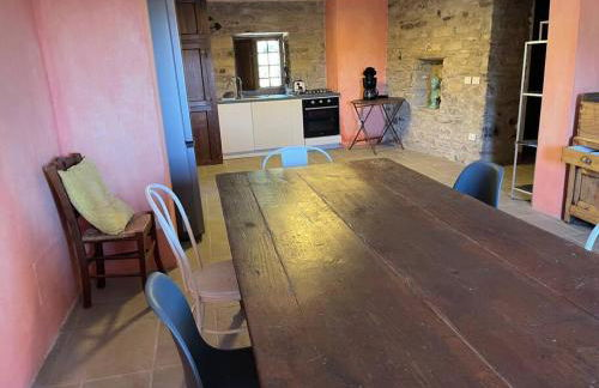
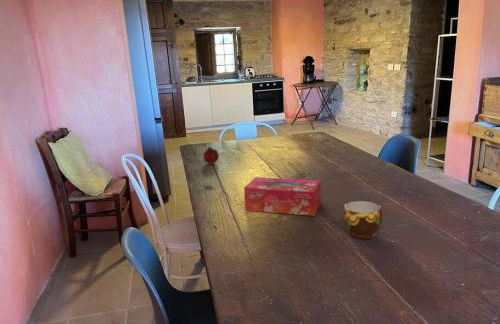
+ cup (362, 219)
+ fruit (210, 155)
+ tissue box (283, 195)
